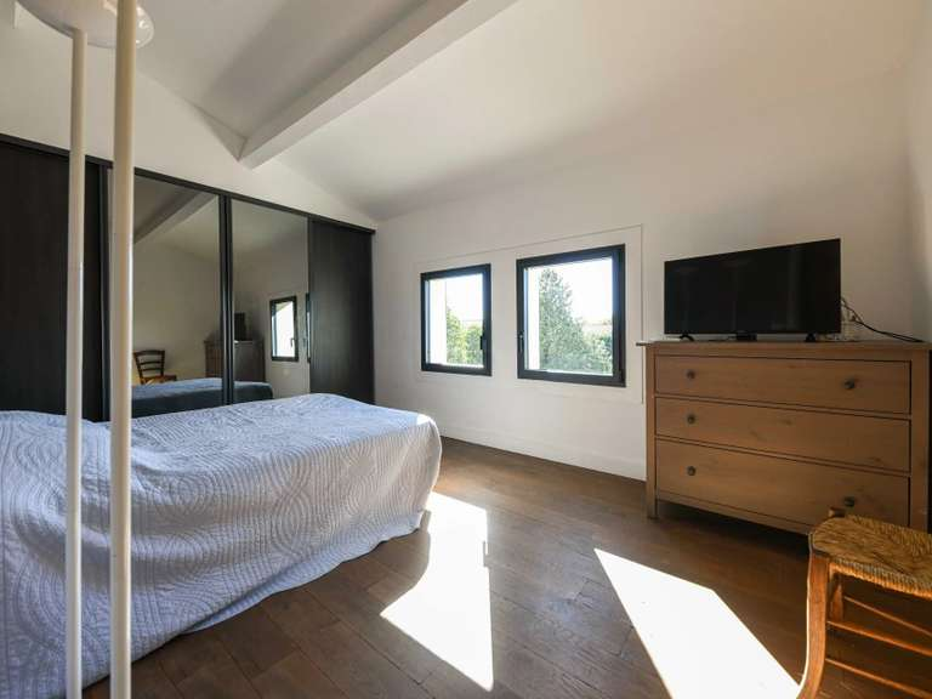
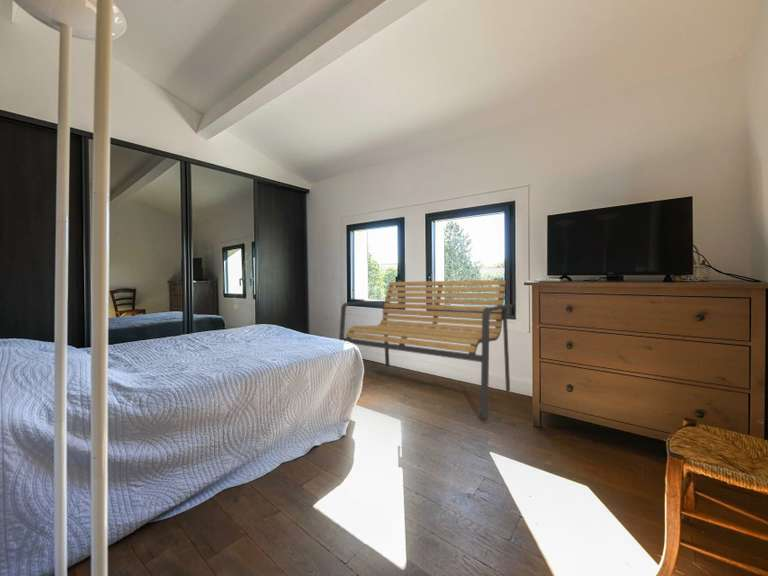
+ bench (422, 333)
